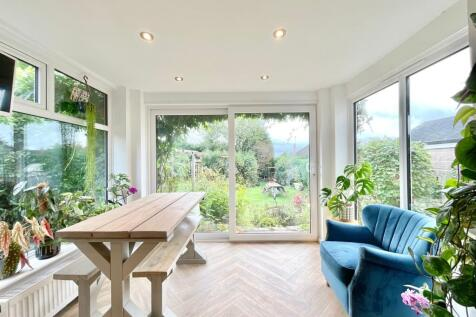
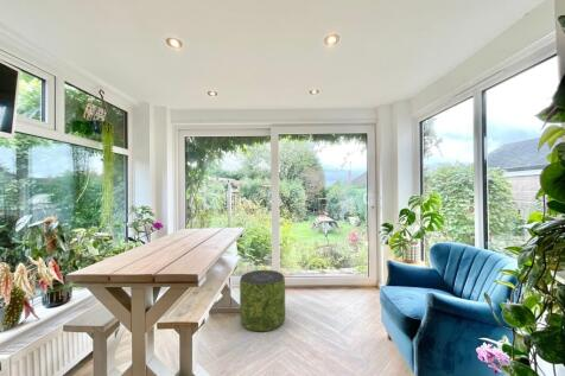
+ pouf (262, 298)
